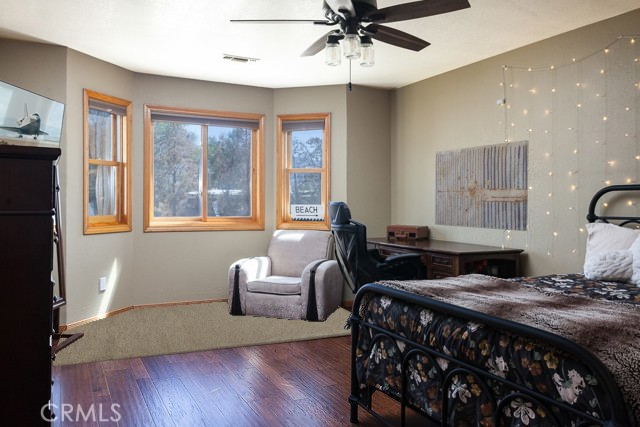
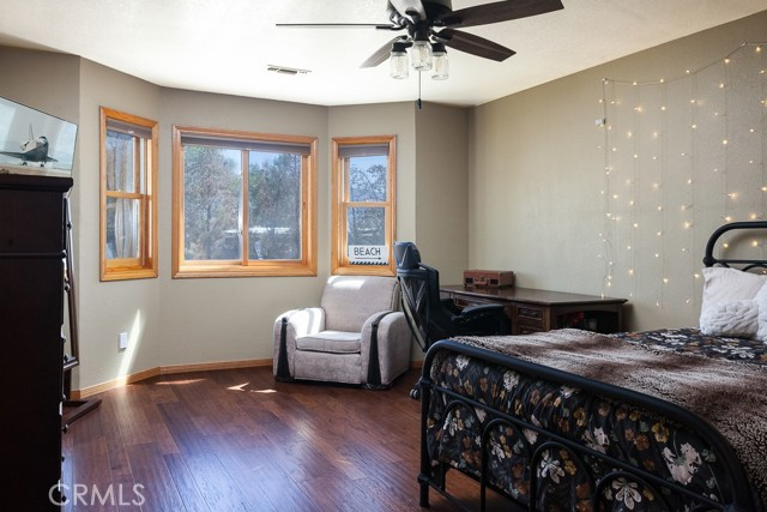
- rug (217, 320)
- wall art (476, 187)
